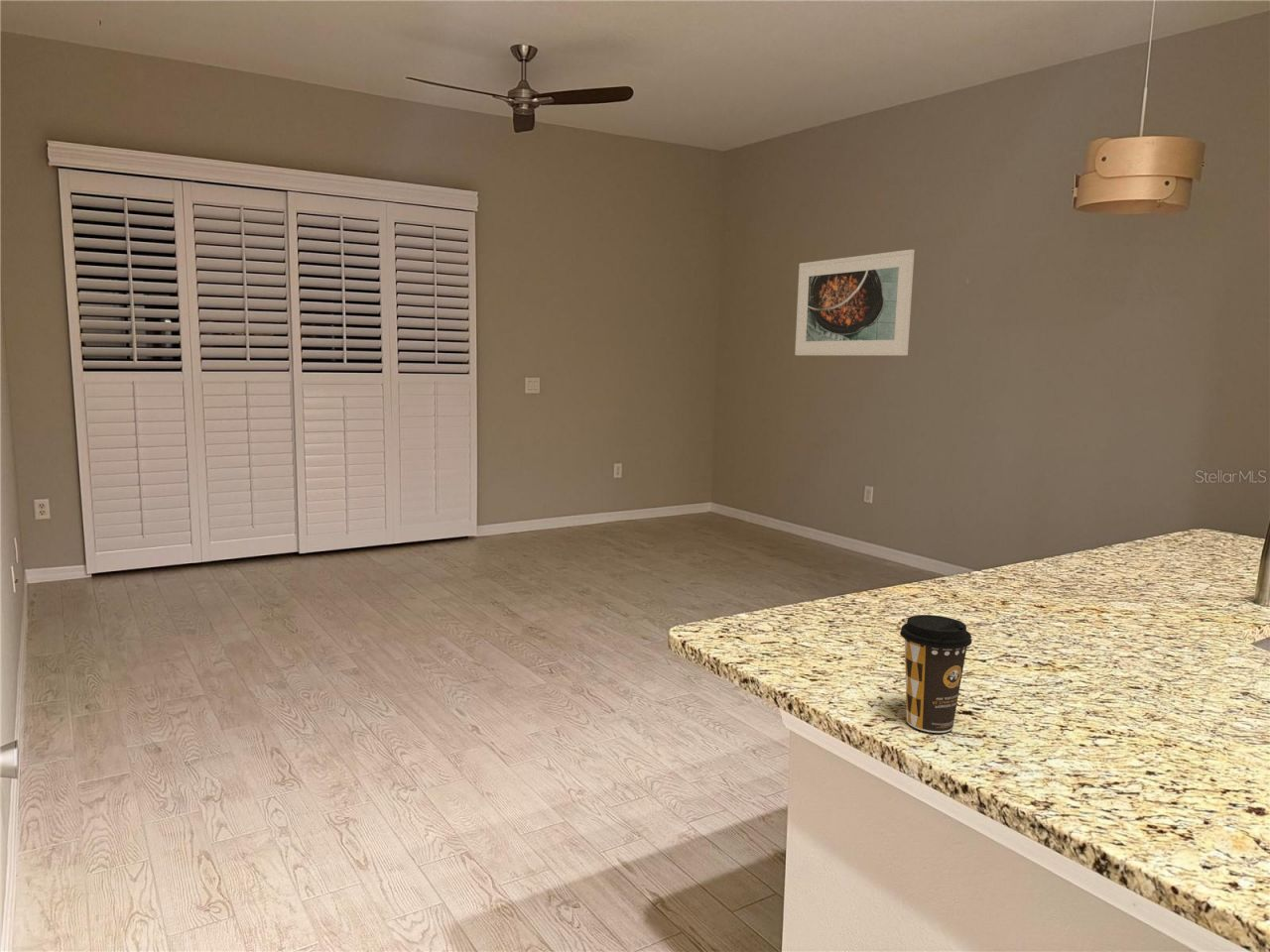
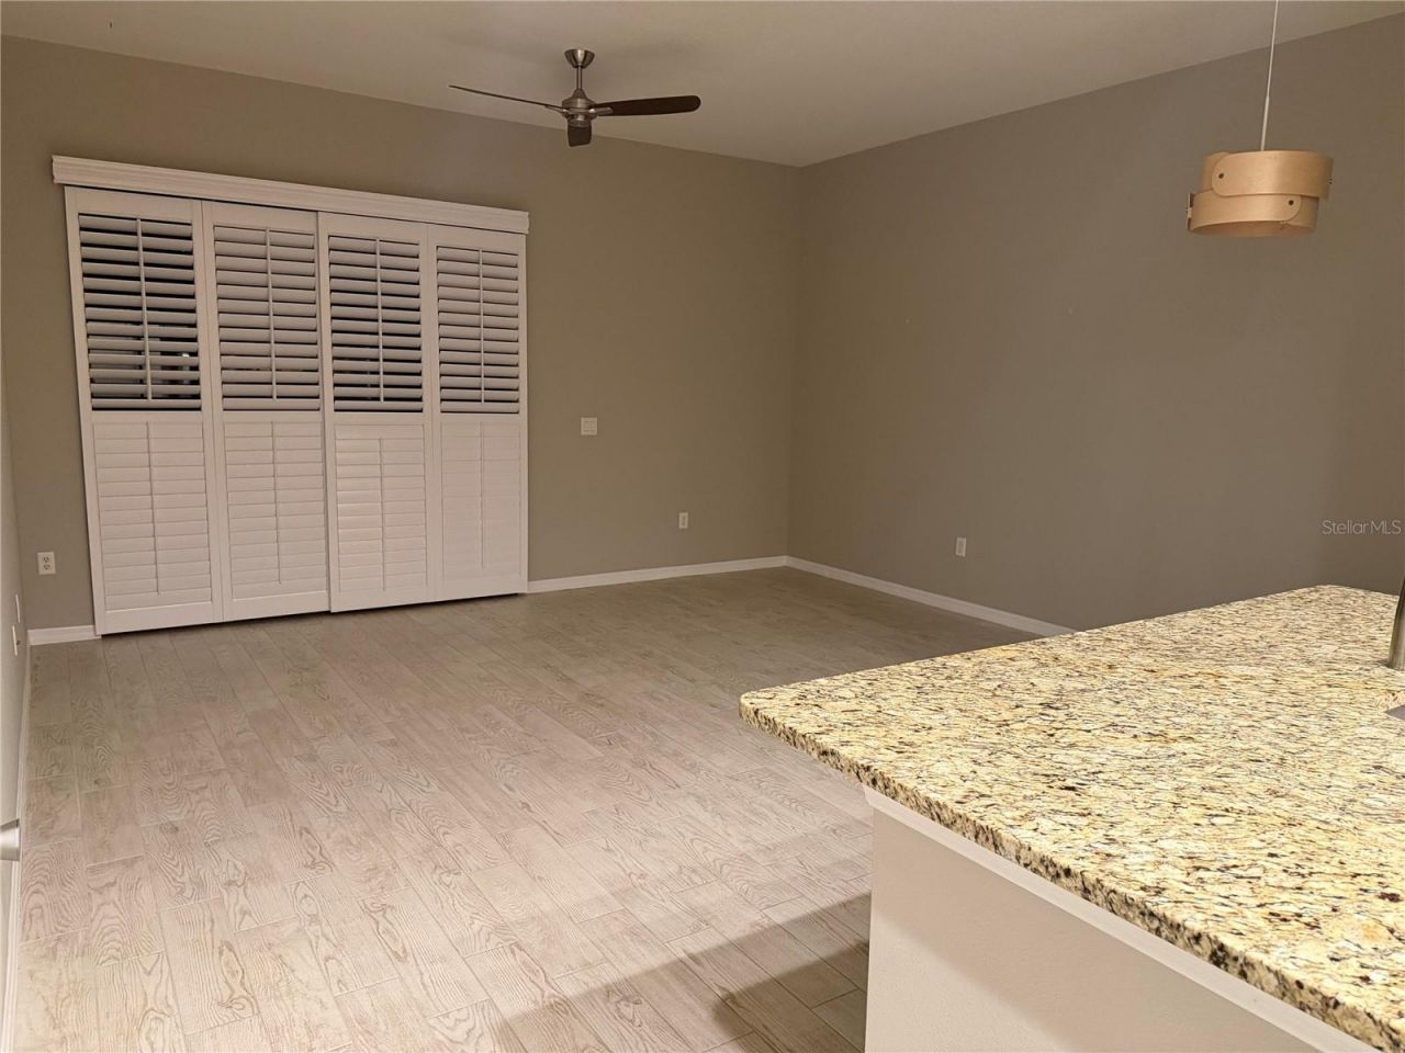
- coffee cup (933, 673)
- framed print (849, 306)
